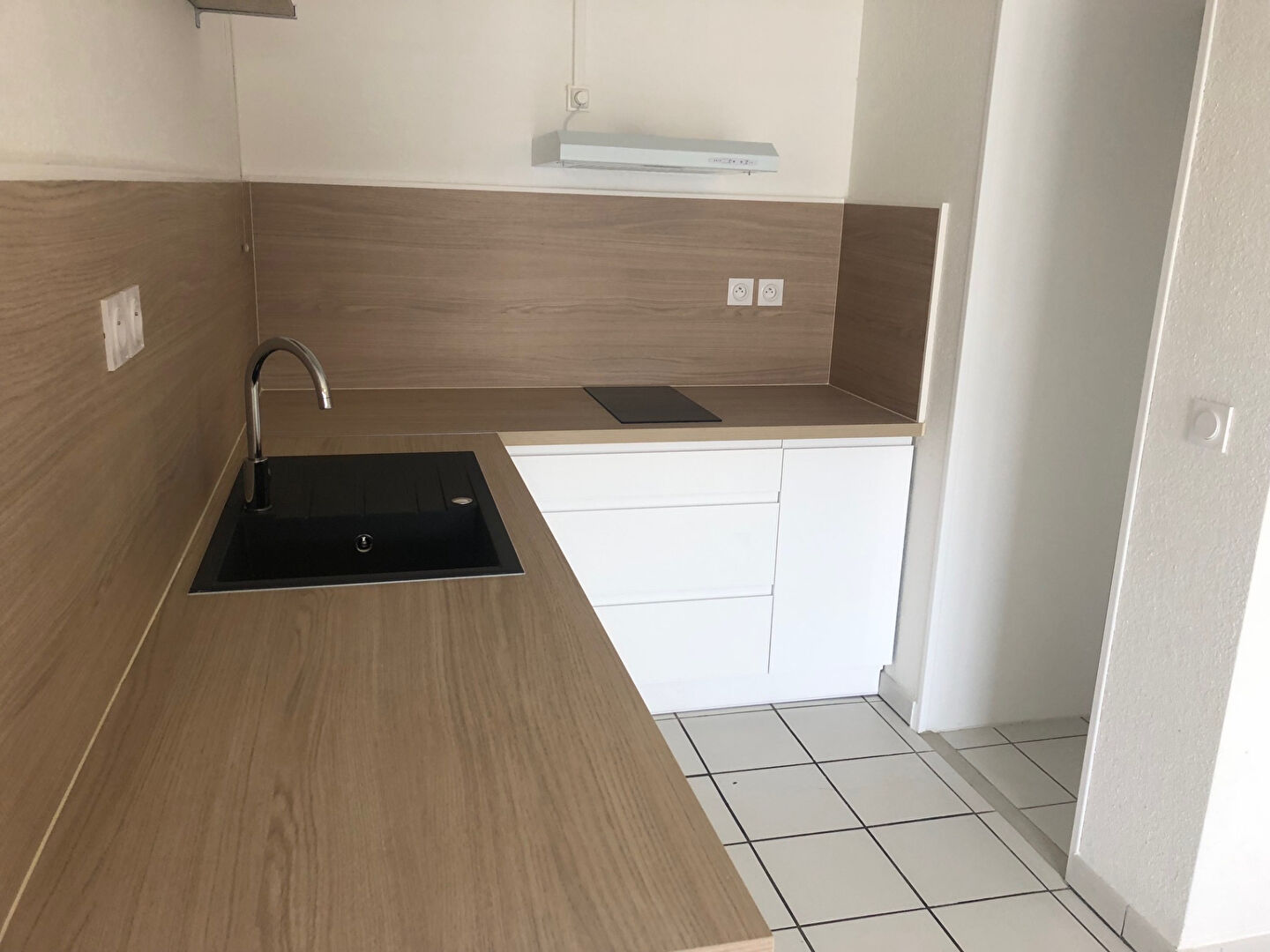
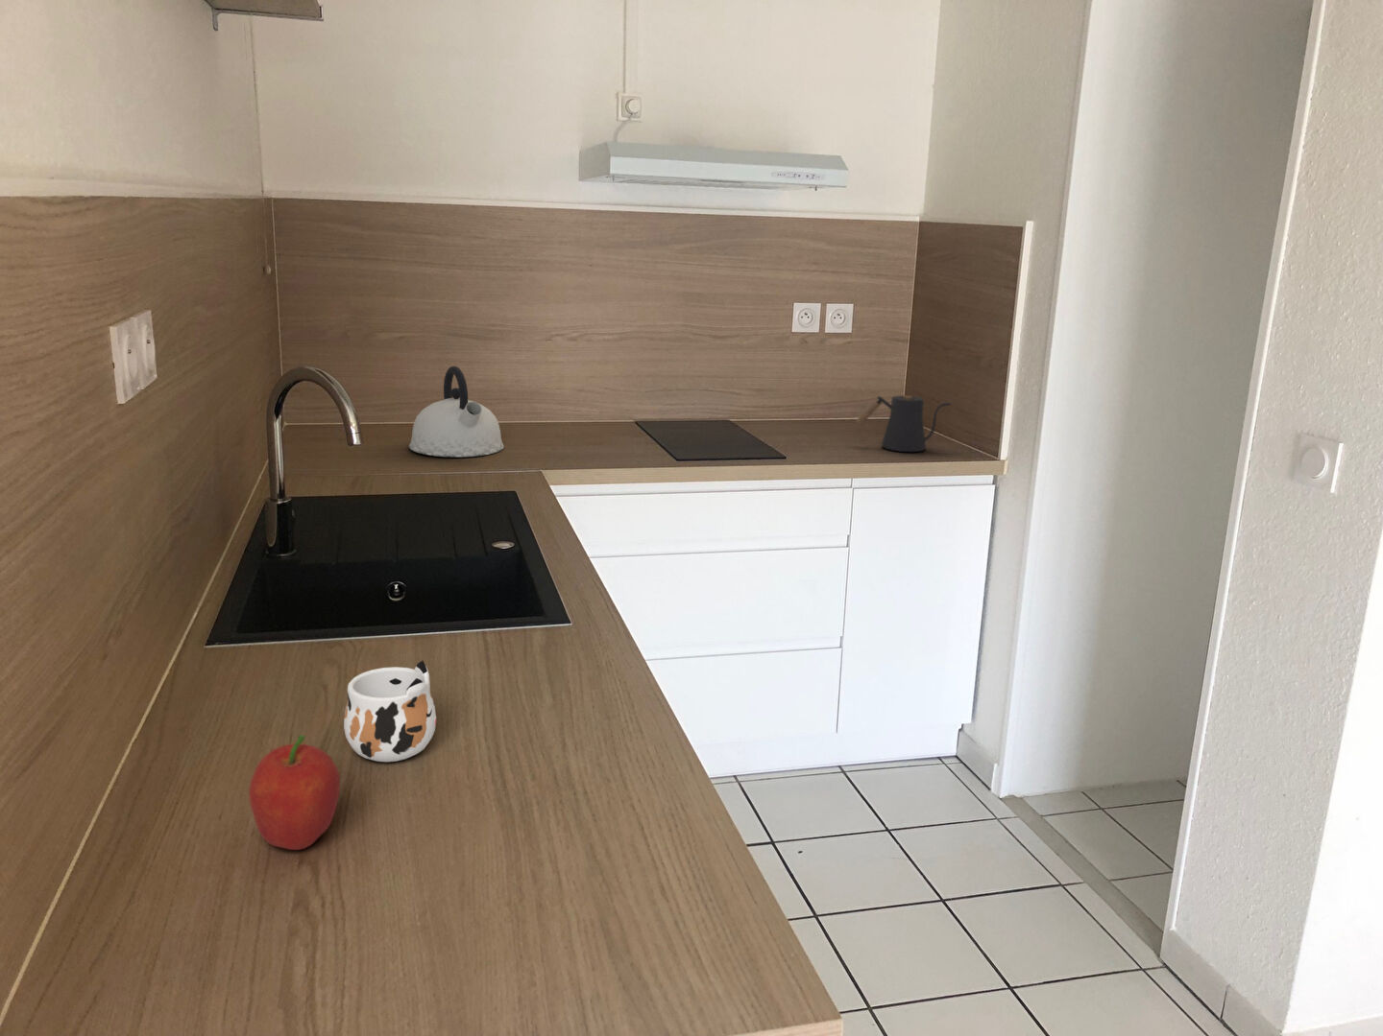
+ mug (392, 704)
+ kettle (457, 408)
+ kettle (902, 422)
+ fruit (295, 790)
